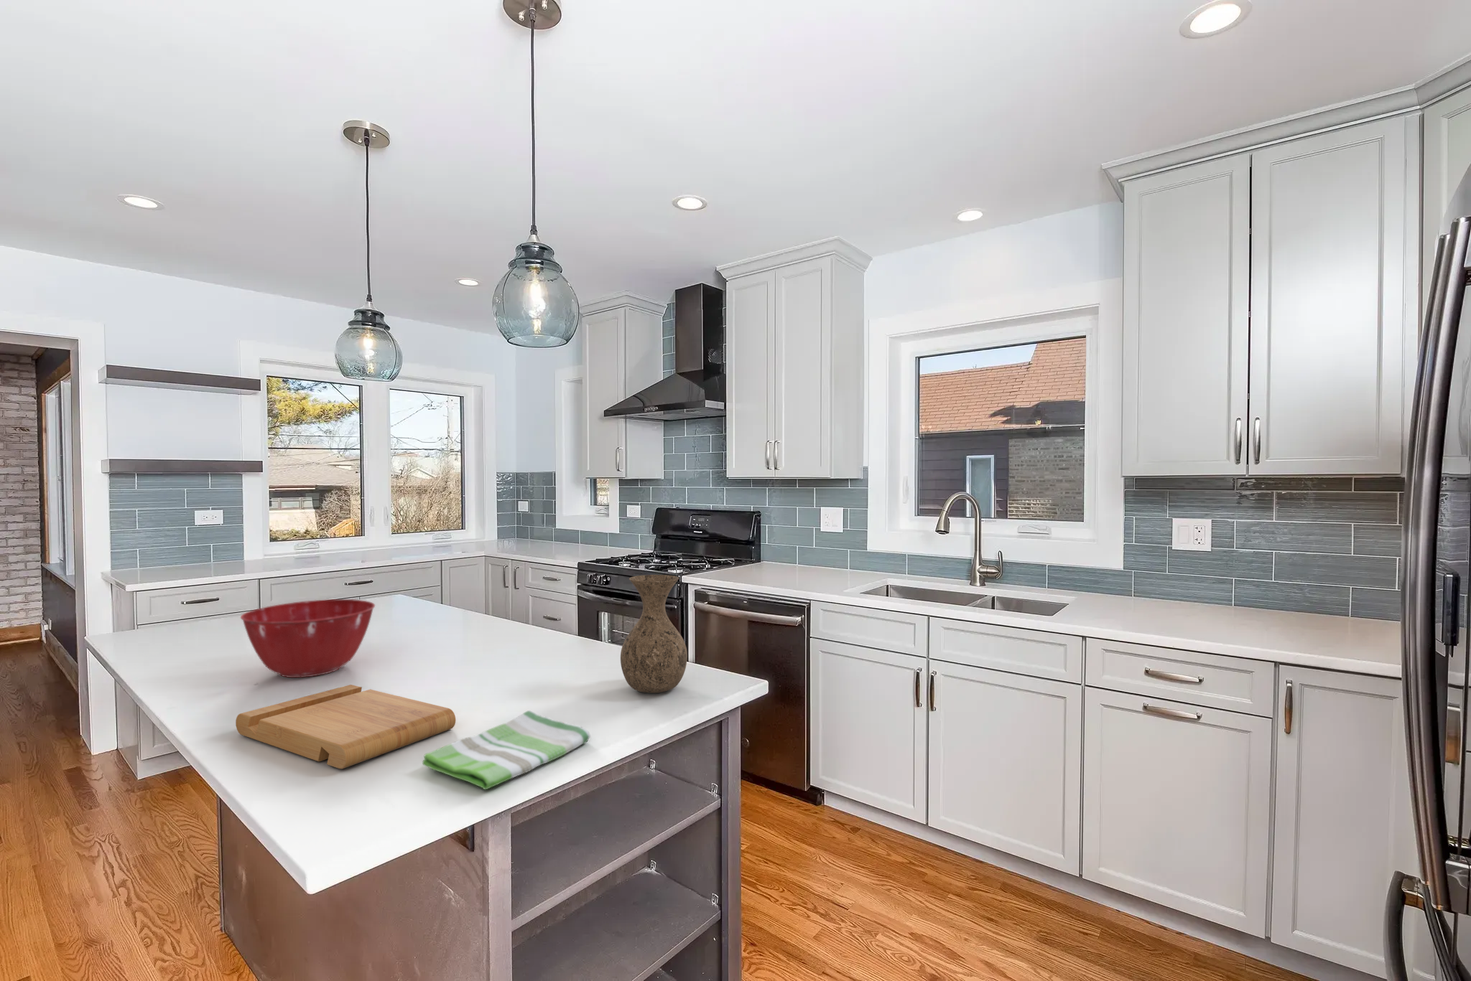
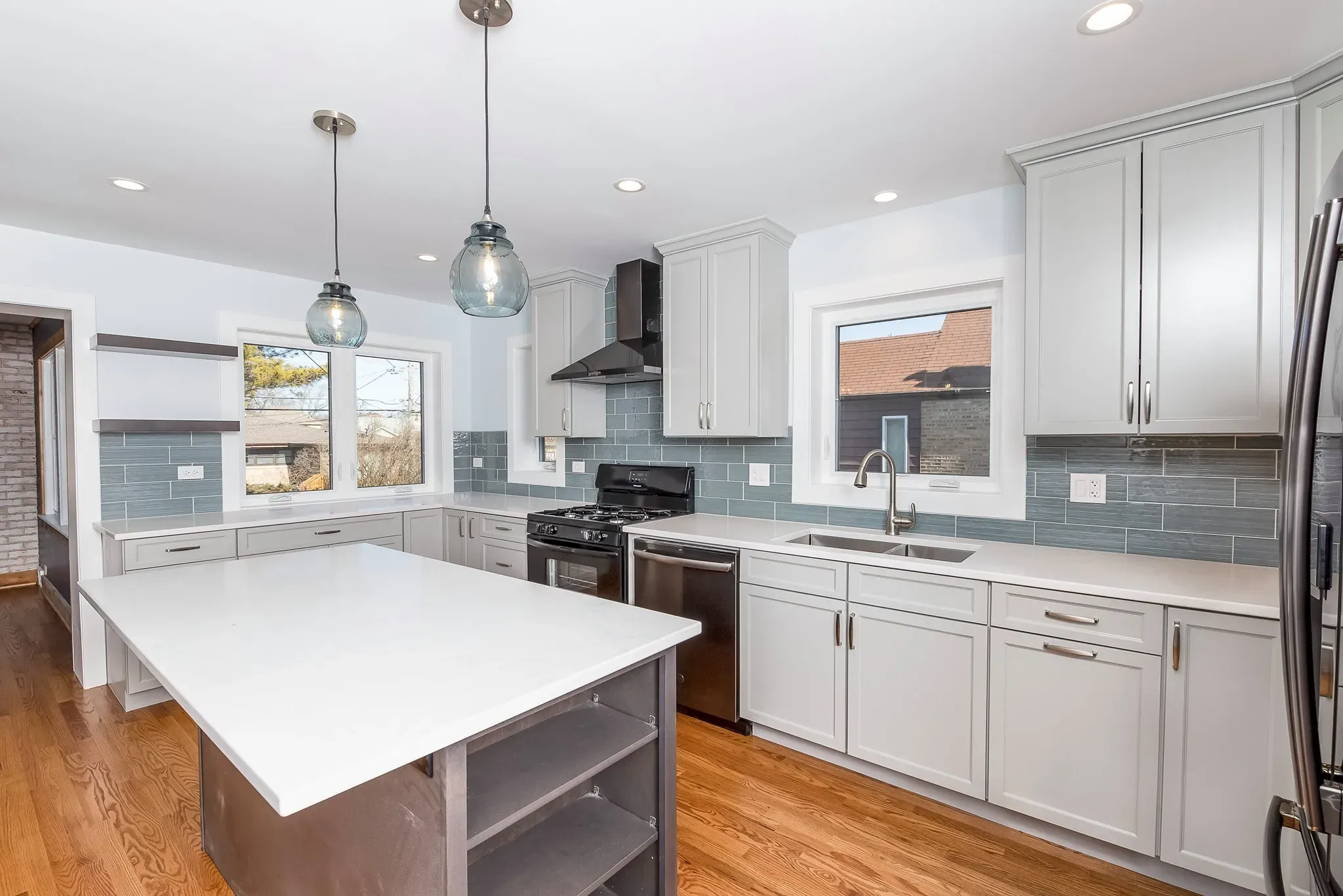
- mixing bowl (310, 639)
- cutting board (346, 722)
- vase (654, 633)
- dish towel (510, 745)
